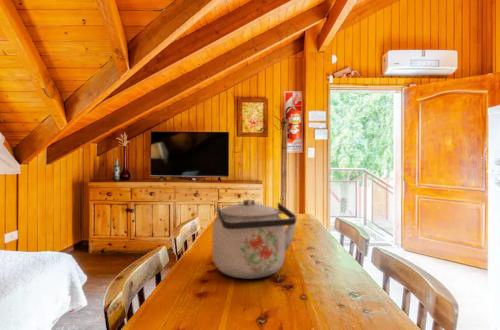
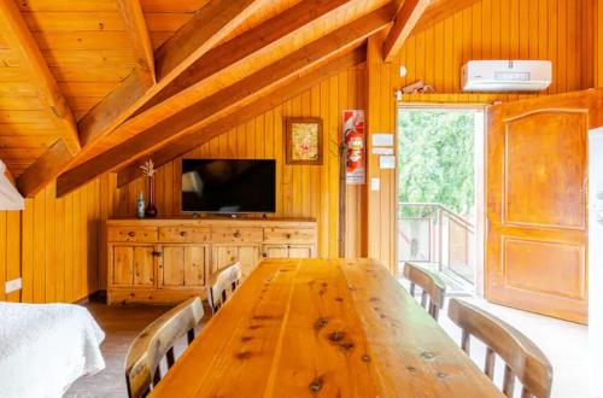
- kettle (257, 234)
